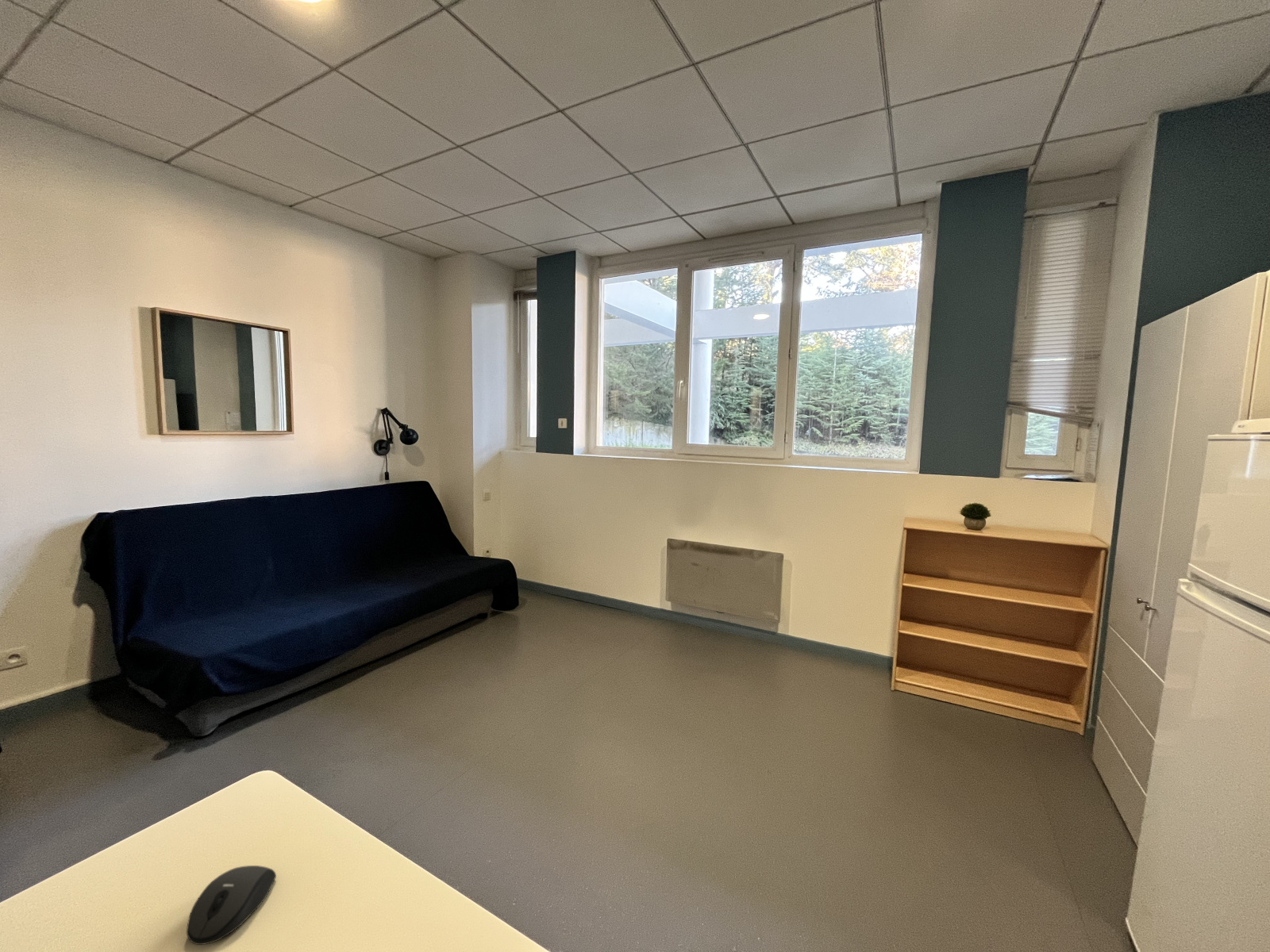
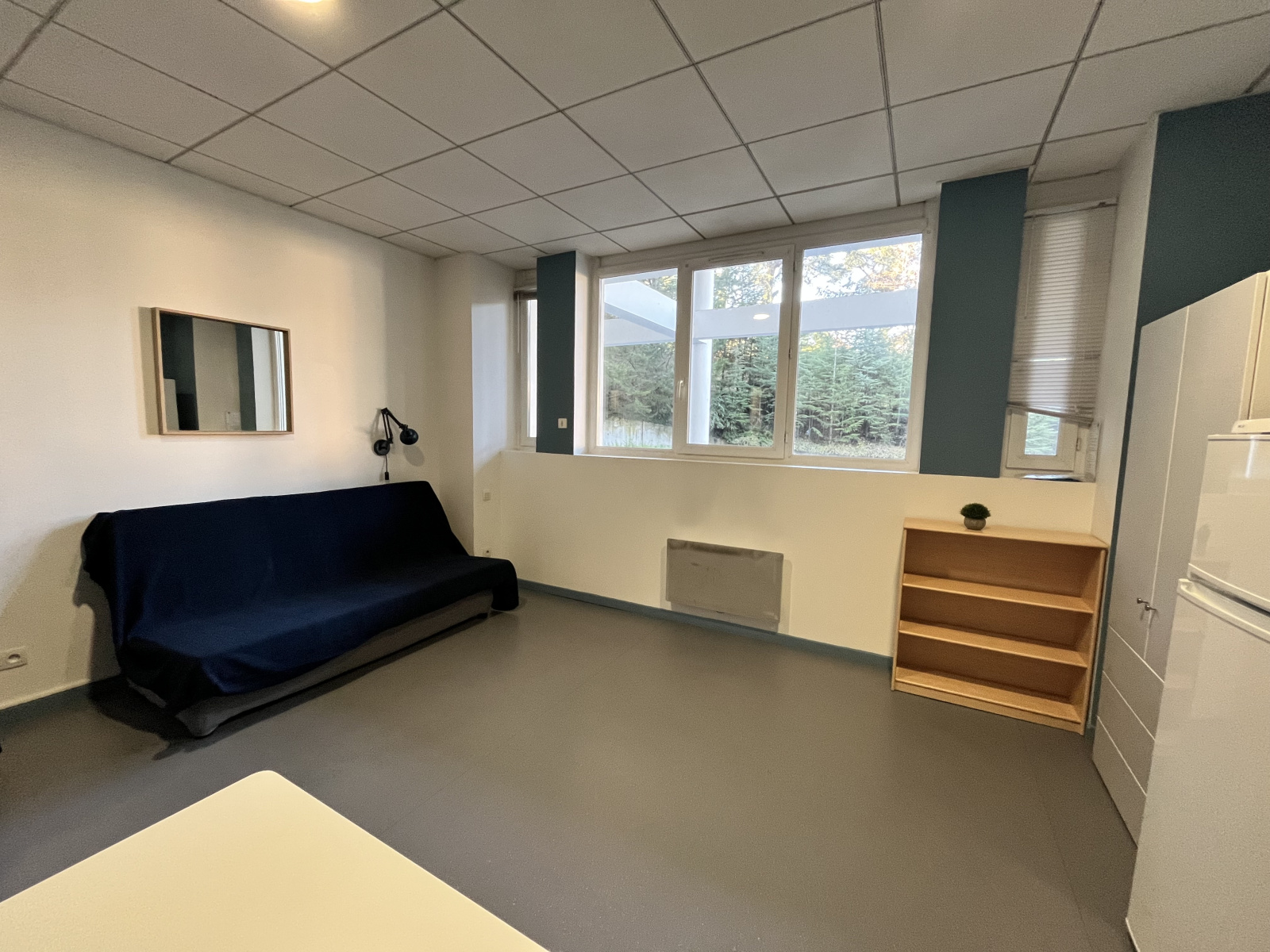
- mouse (233, 894)
